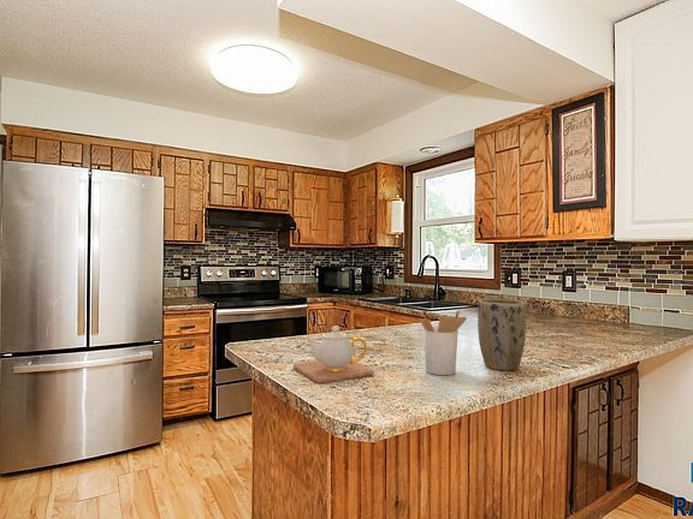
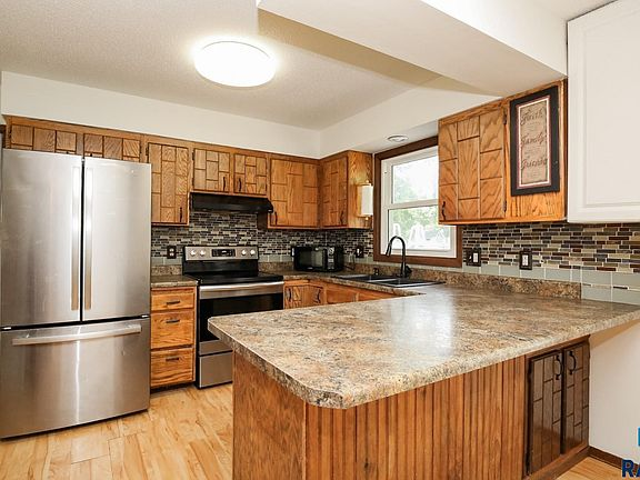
- utensil holder (444, 341)
- teapot (332, 347)
- plant pot (500, 333)
